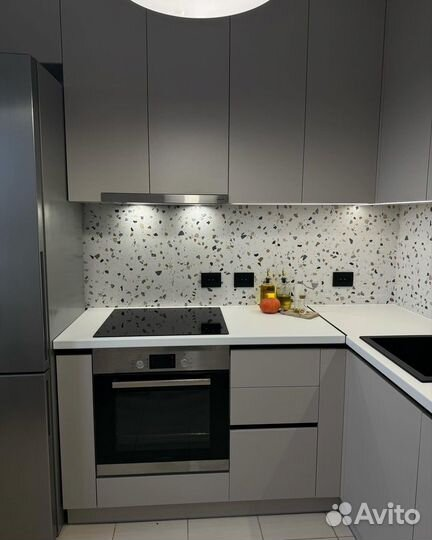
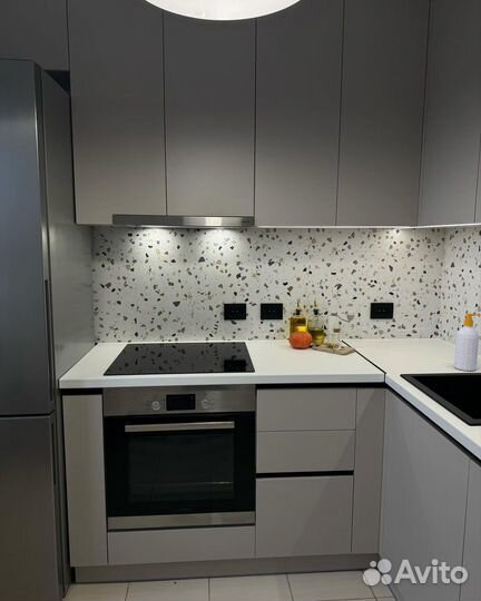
+ soap bottle (468, 341)
